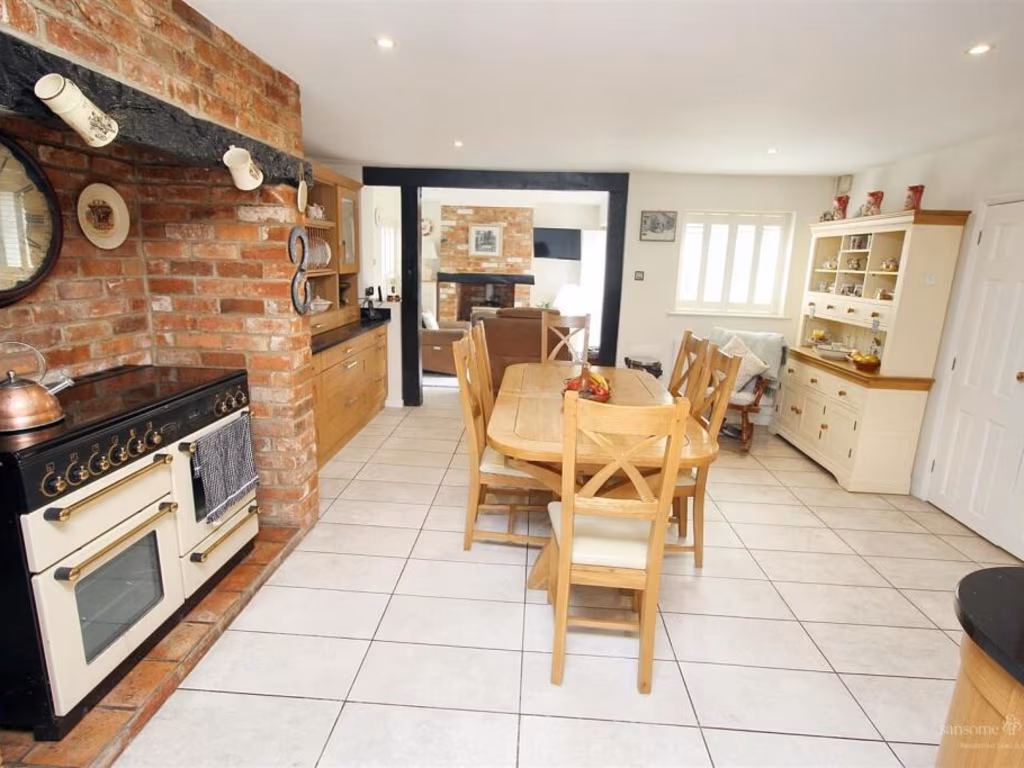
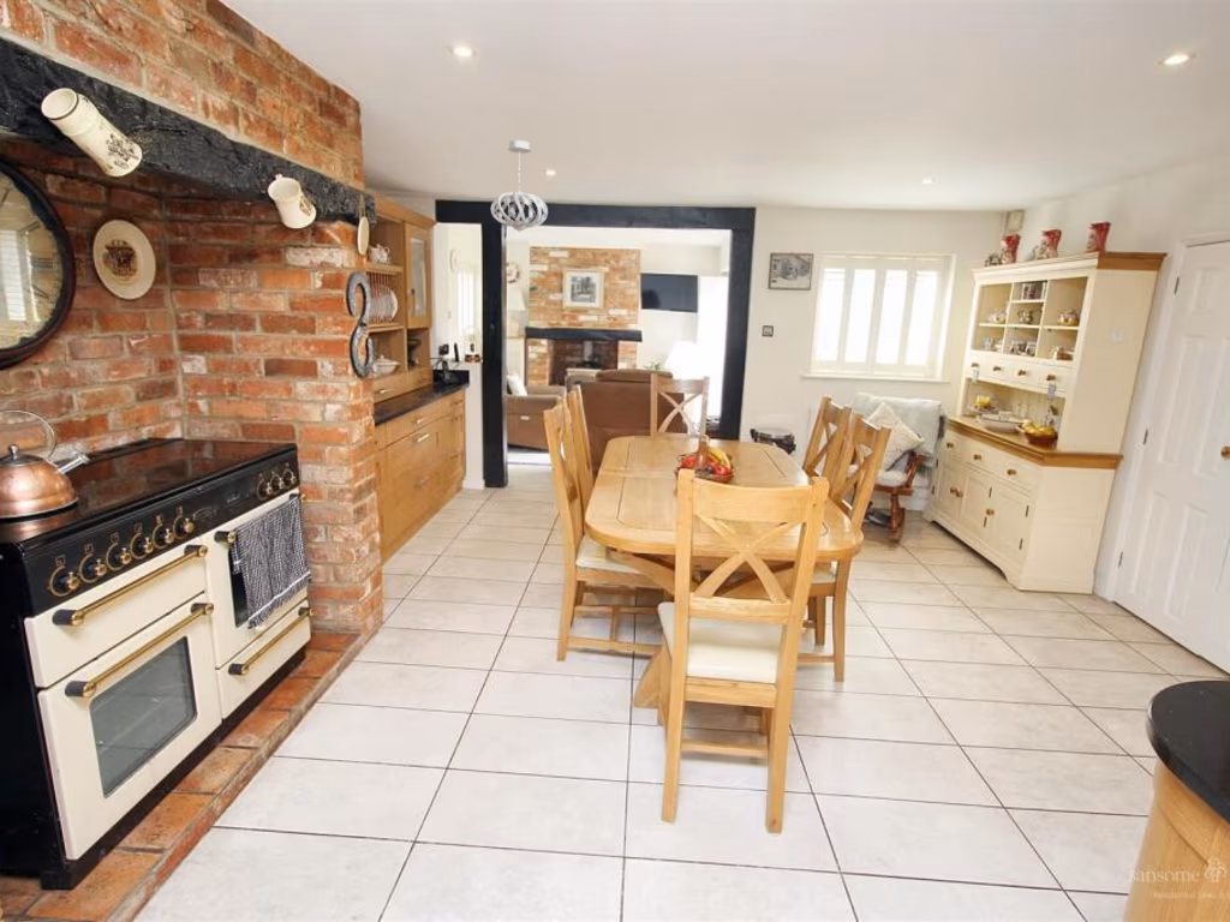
+ pendant light (519, 188)
